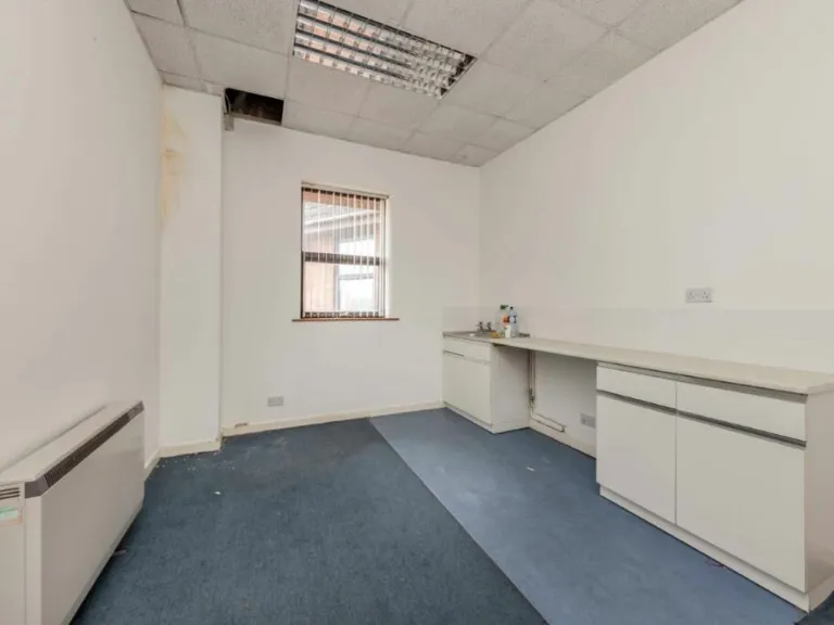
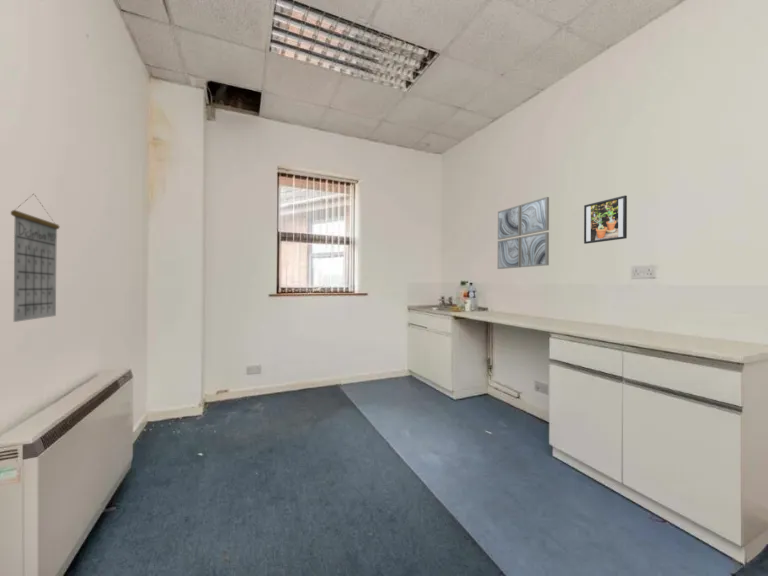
+ wall art (520, 235)
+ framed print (604, 220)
+ calendar (37, 256)
